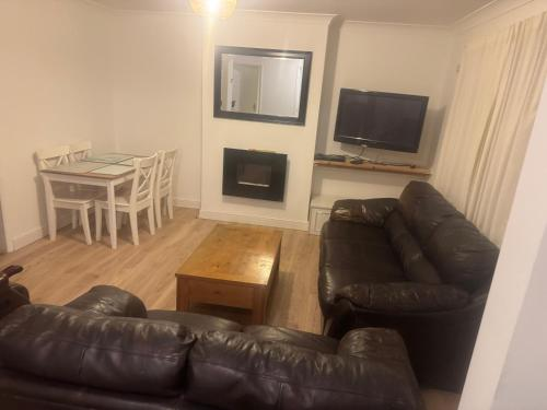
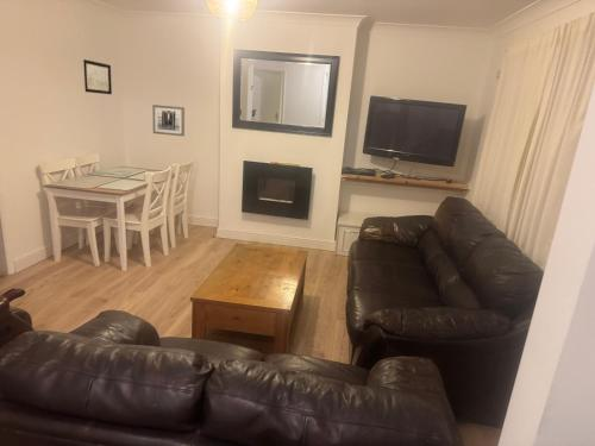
+ wall art (98, 77)
+ wall art (168, 120)
